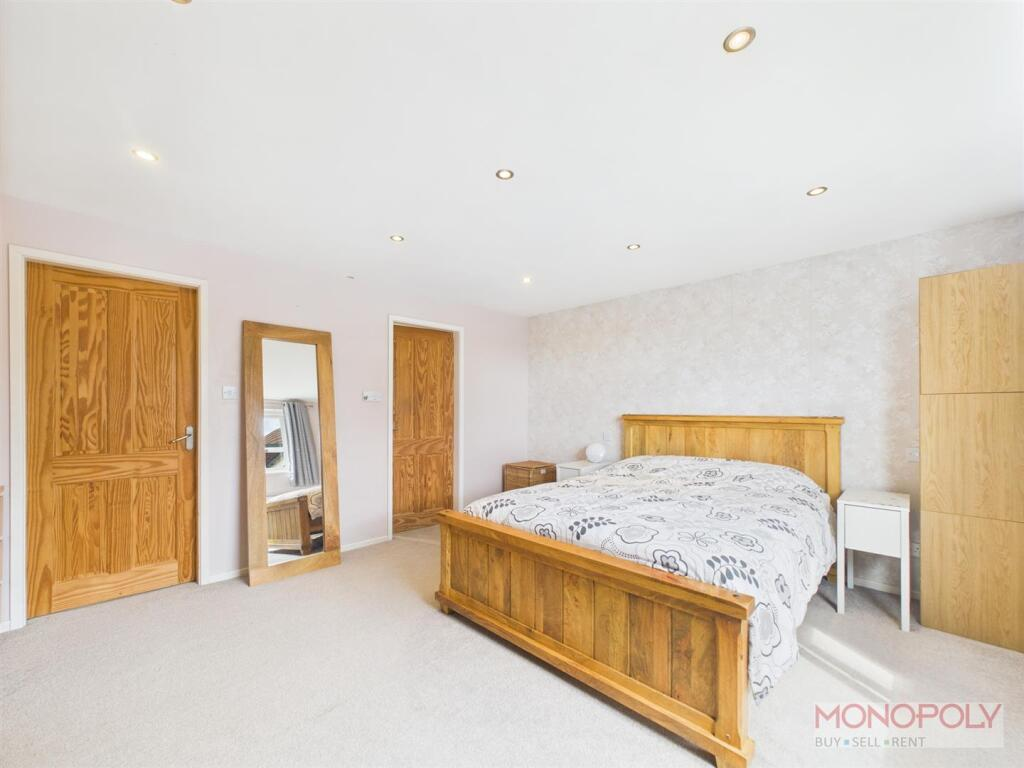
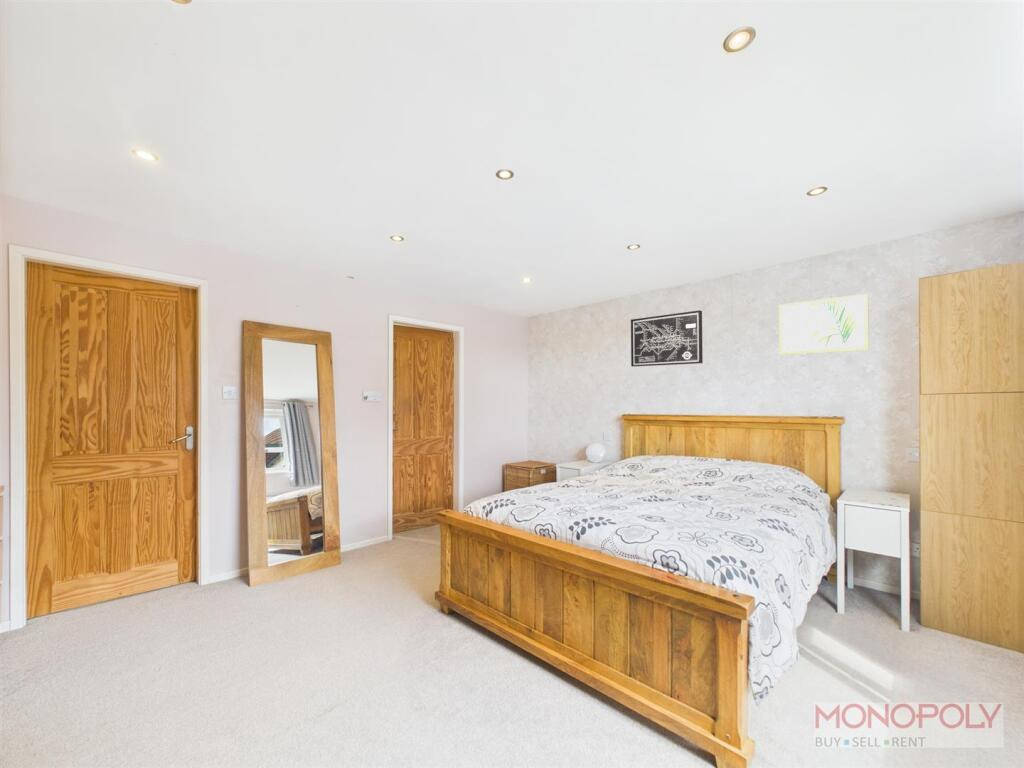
+ wall art (664, 340)
+ wall art (821, 326)
